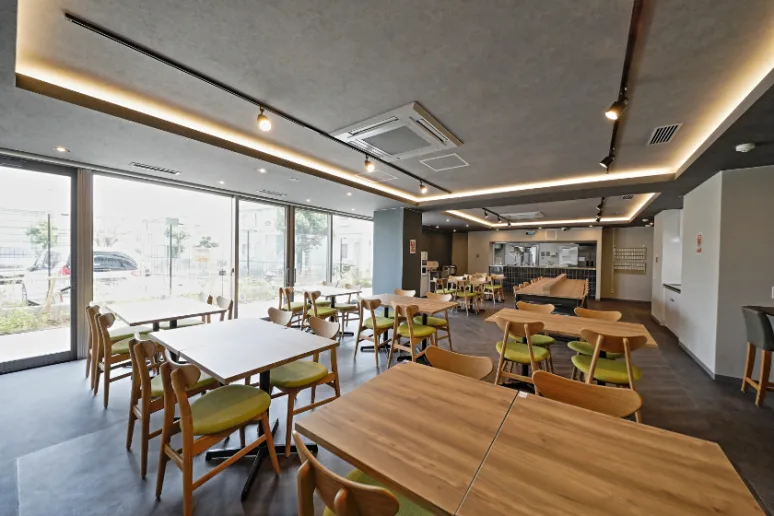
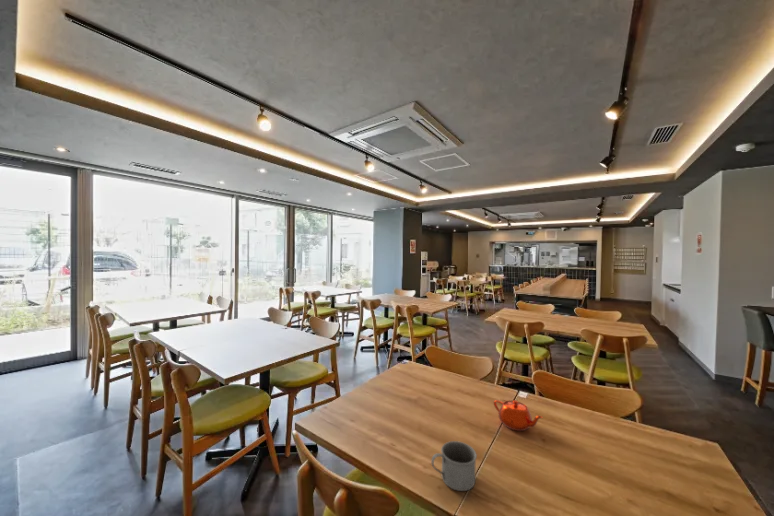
+ teapot (516, 413)
+ mug (455, 465)
